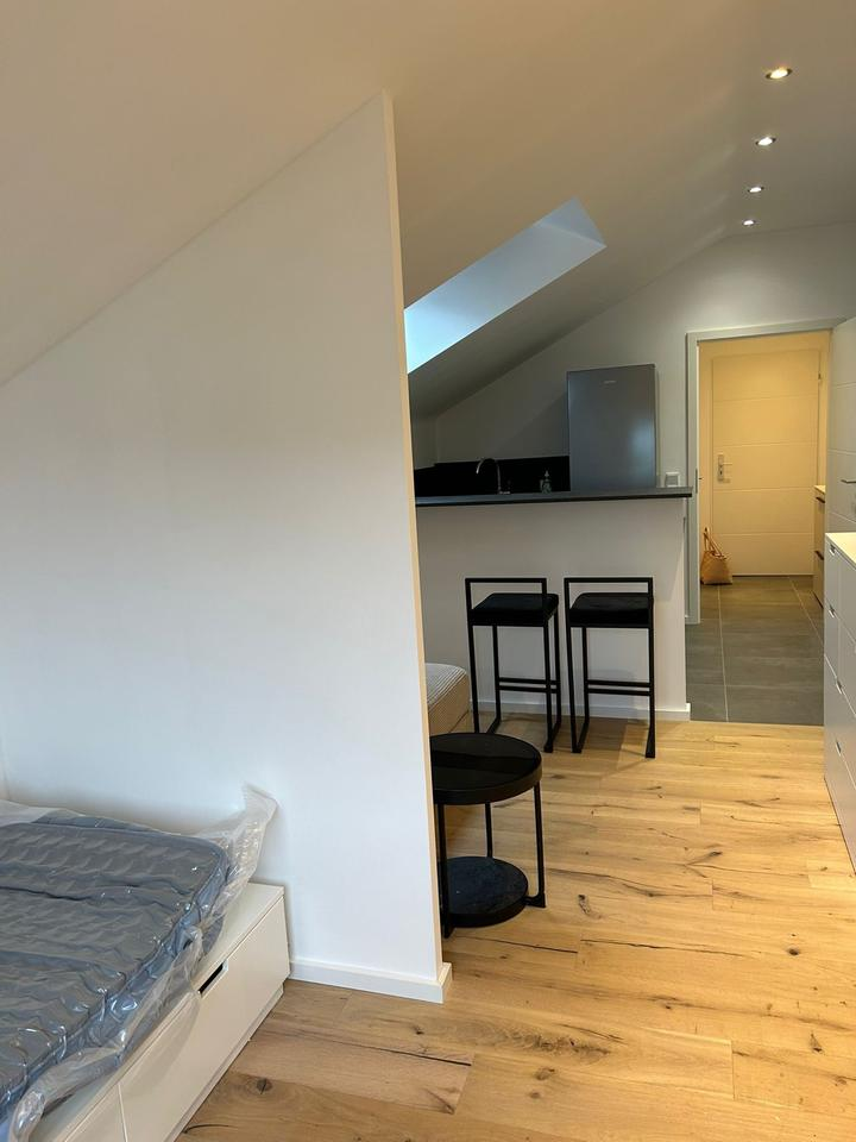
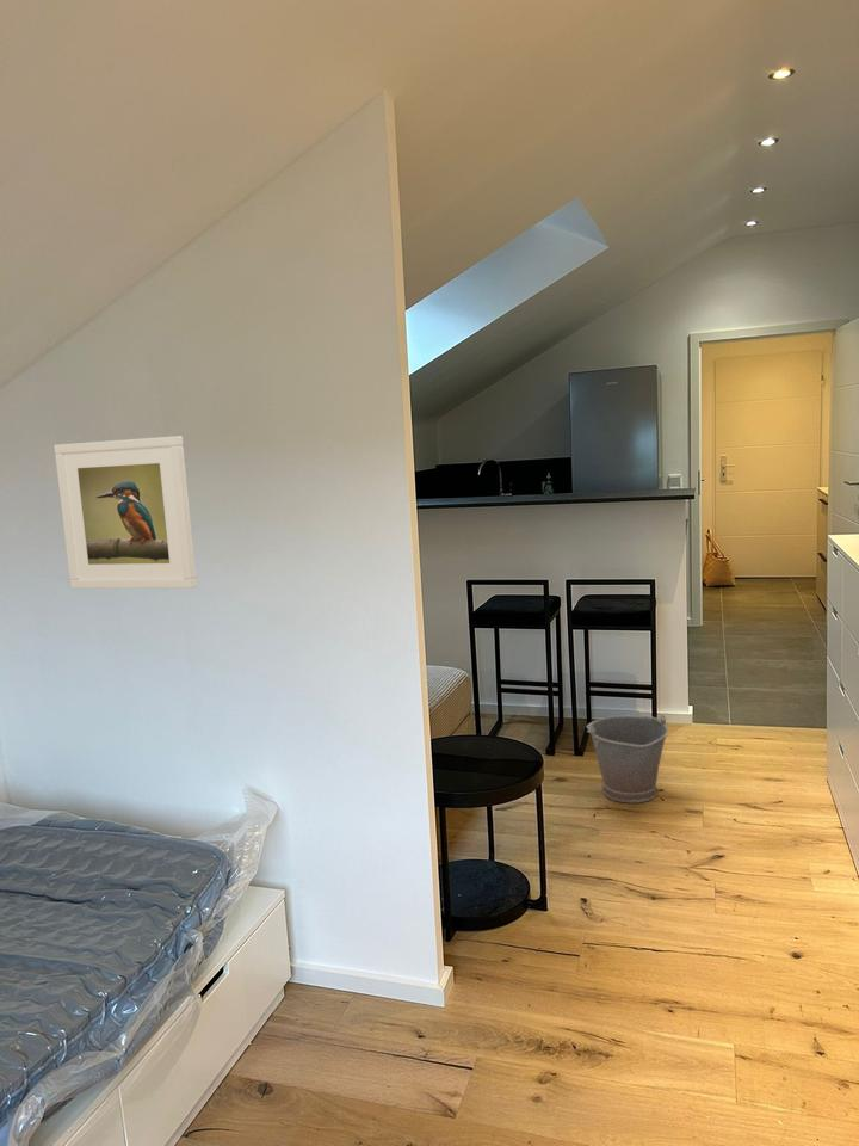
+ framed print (124, 515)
+ bucket (629, 757)
